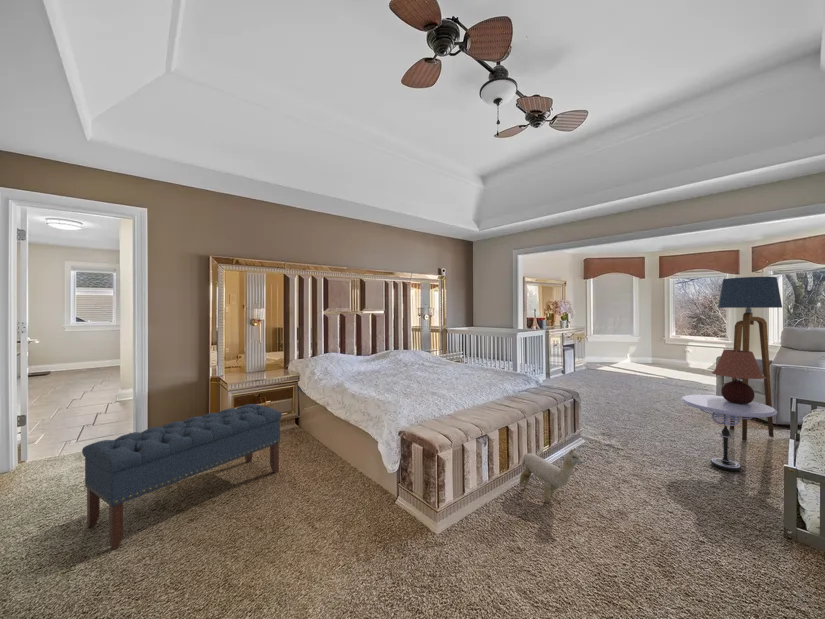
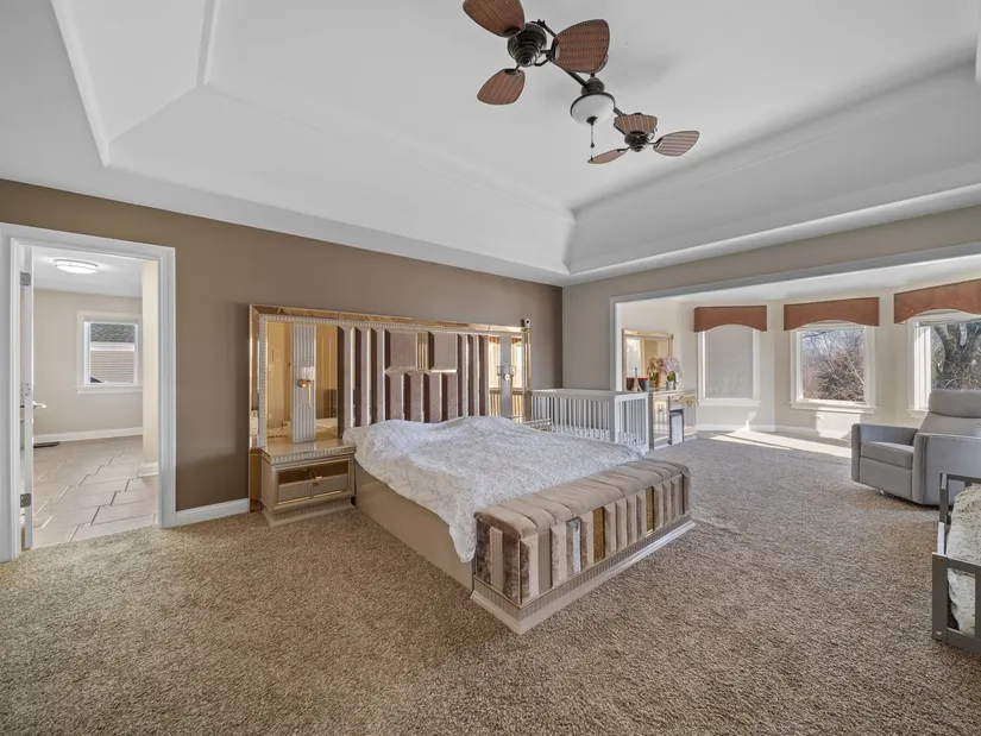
- table lamp (737, 376)
- bench (196, 458)
- side table (725, 435)
- floor lamp (748, 350)
- plush toy (549, 470)
